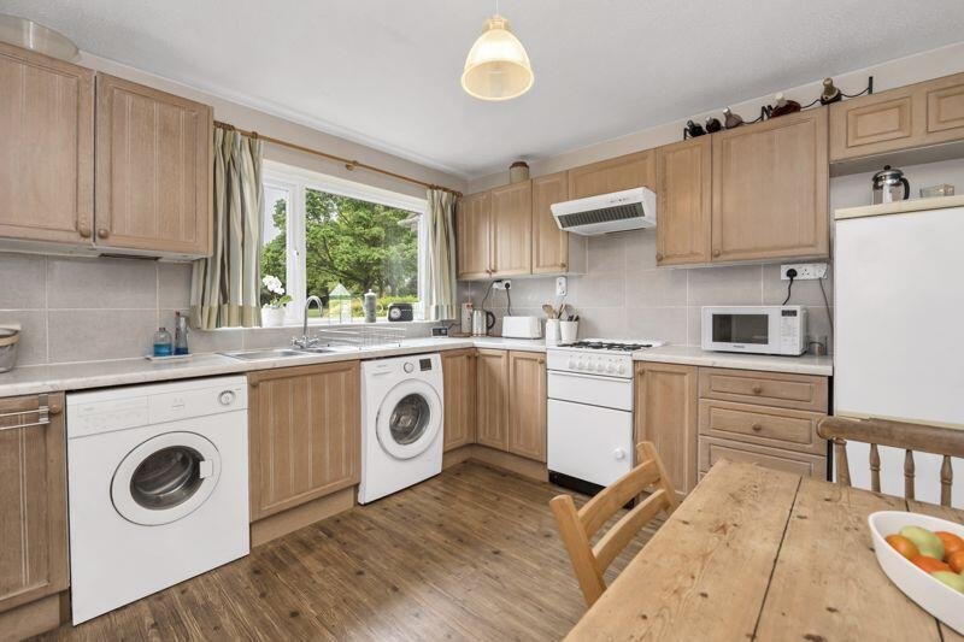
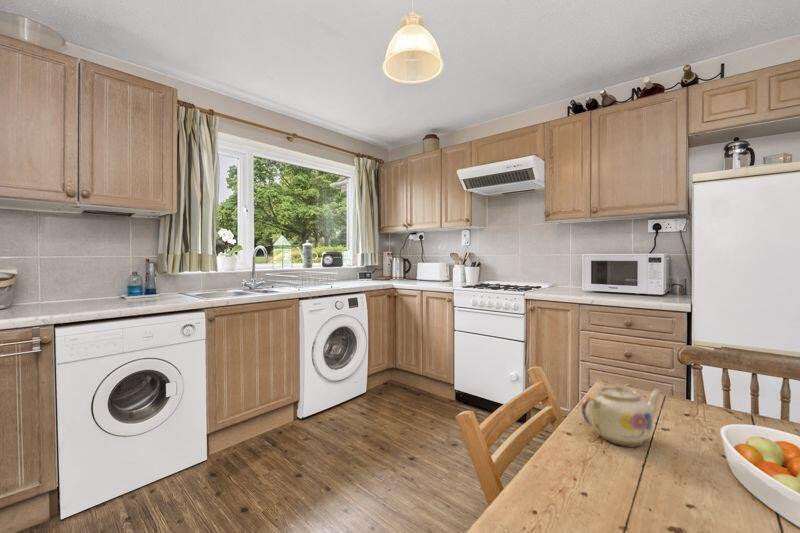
+ teapot (621, 410)
